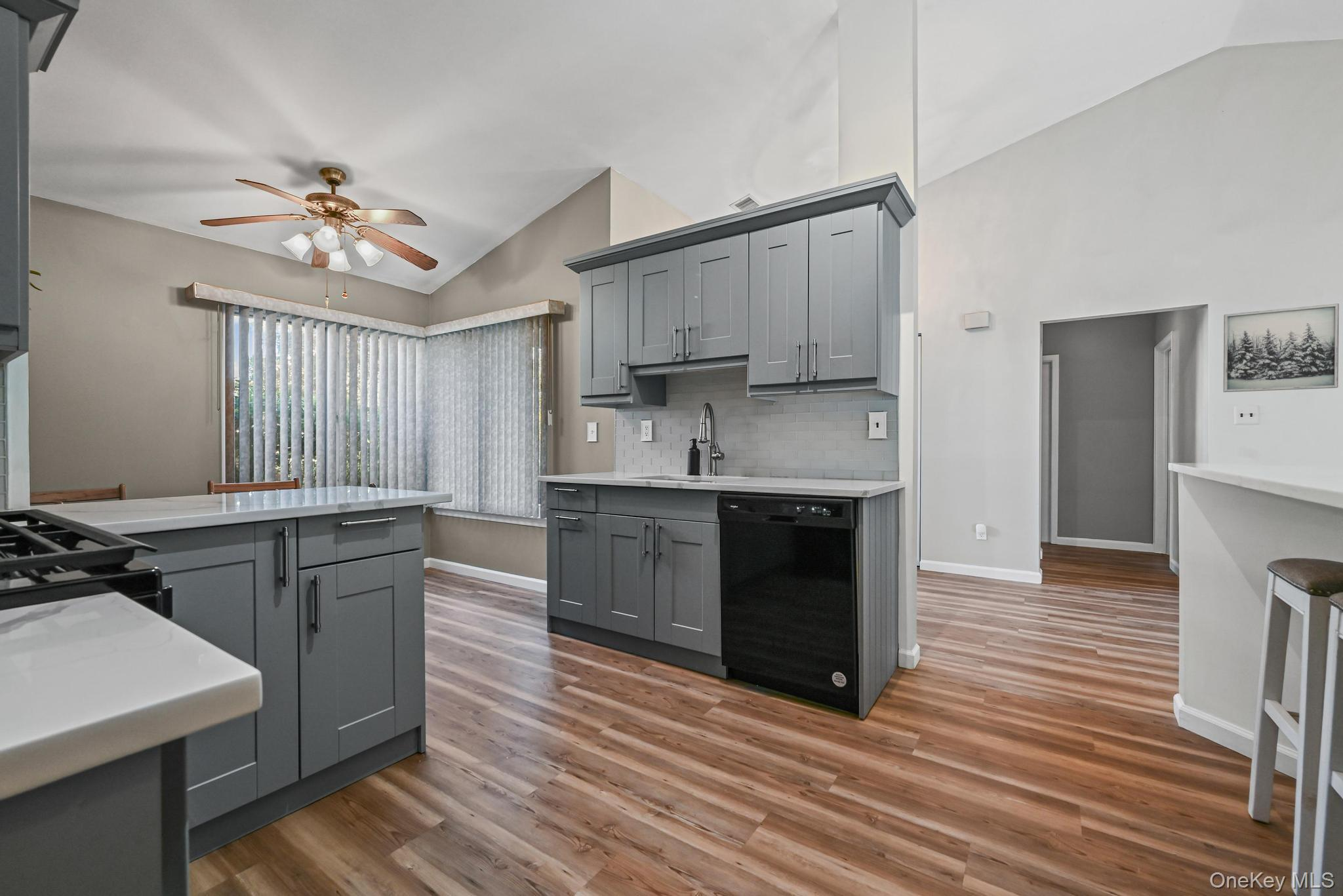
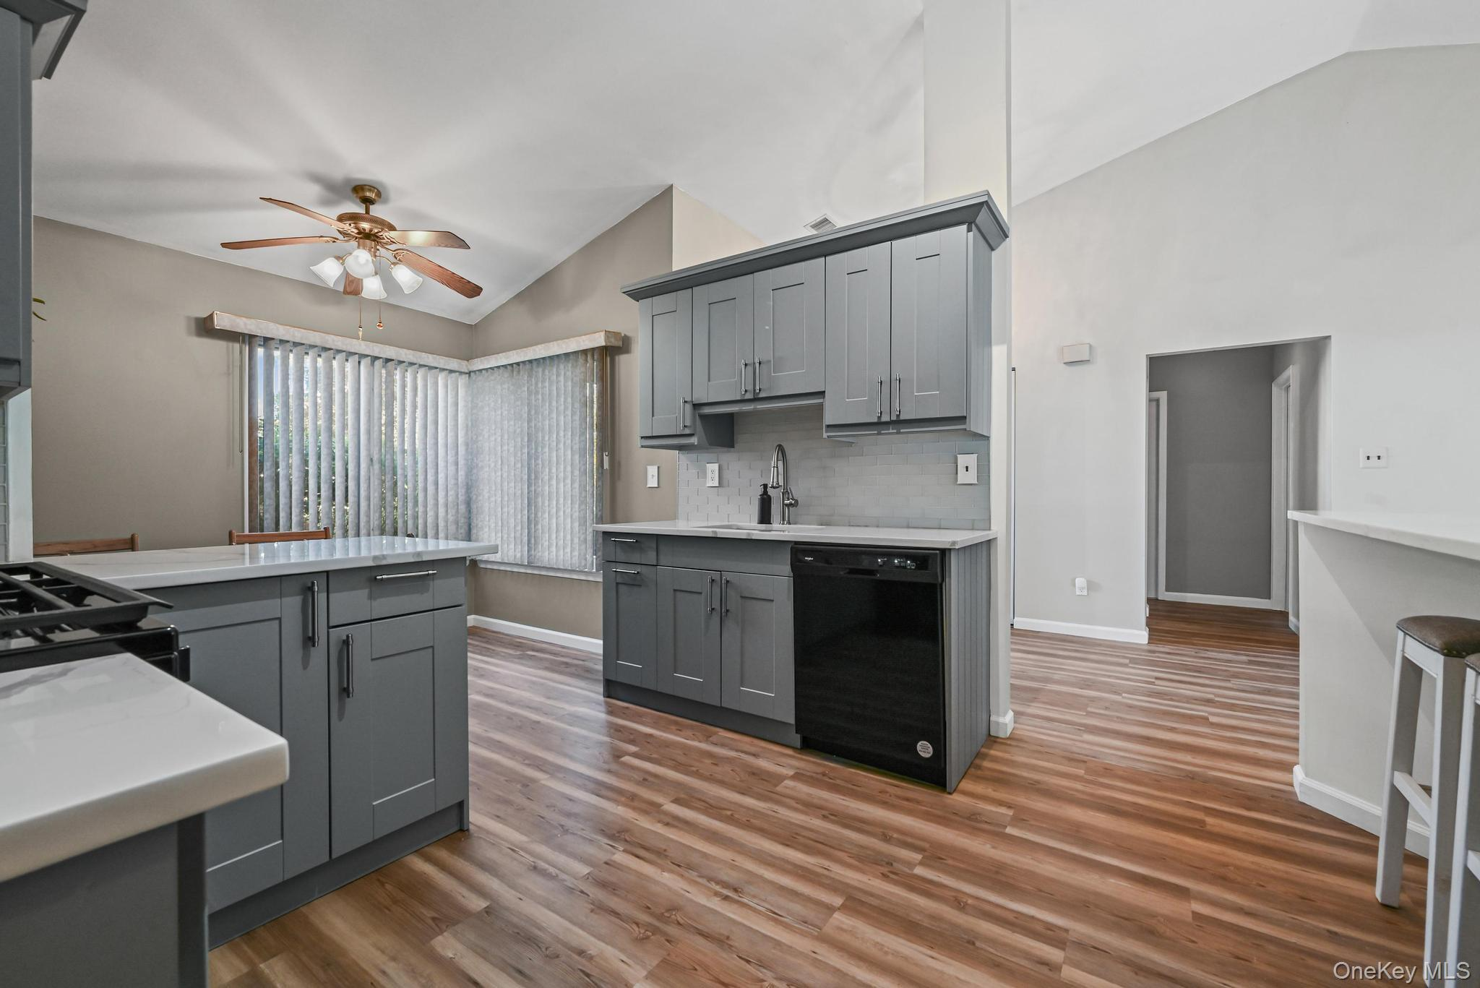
- wall art (1278, 349)
